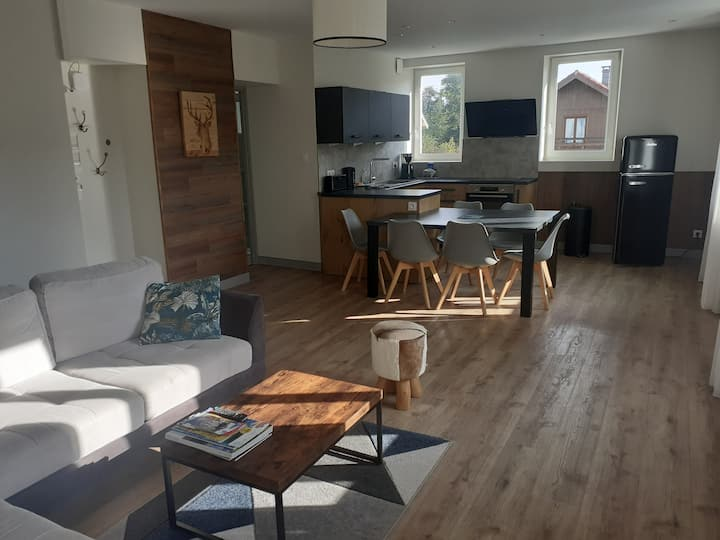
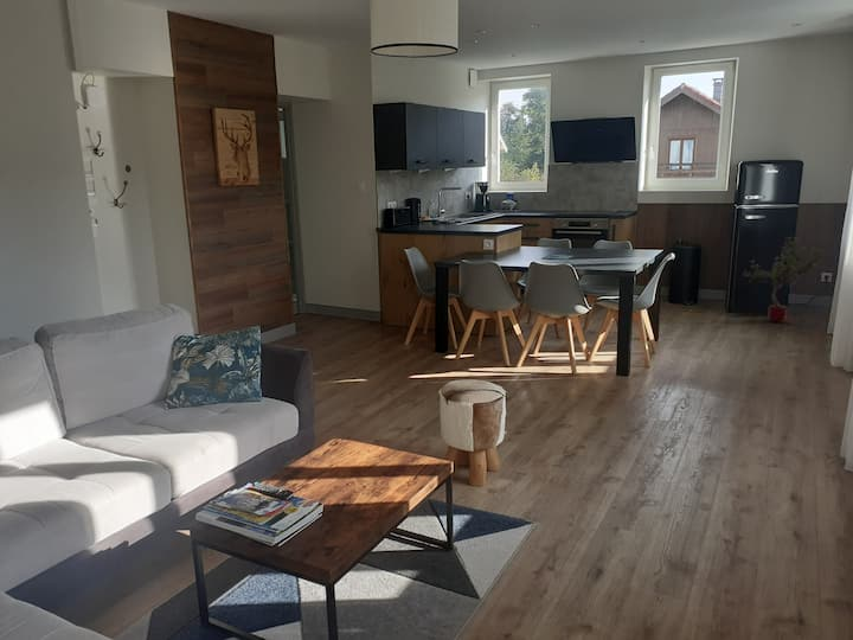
+ potted tree (778, 279)
